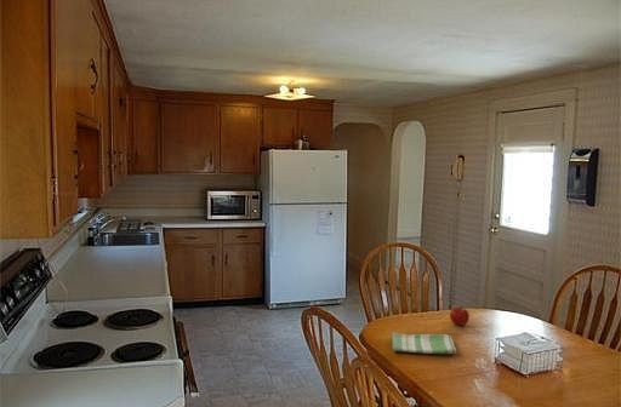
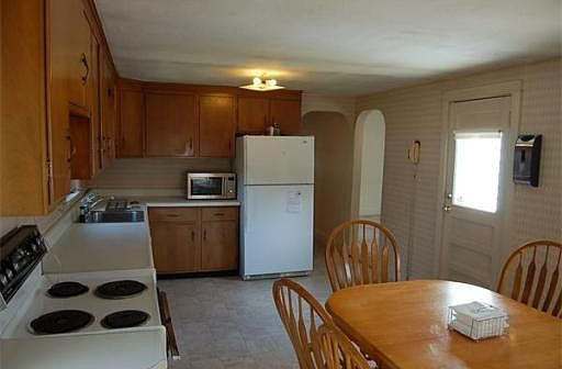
- fruit (458, 315)
- dish towel (422, 343)
